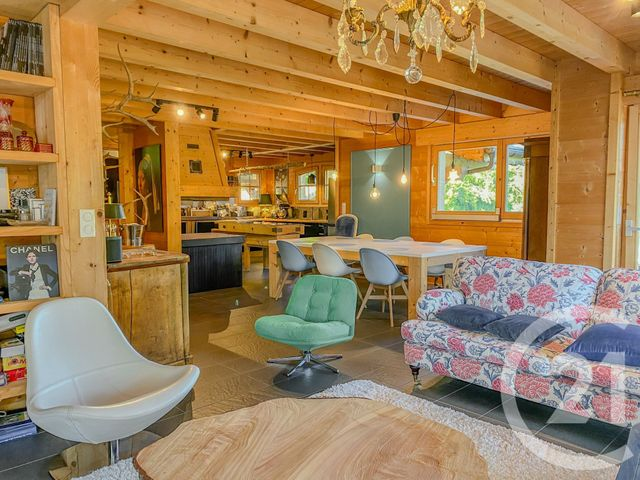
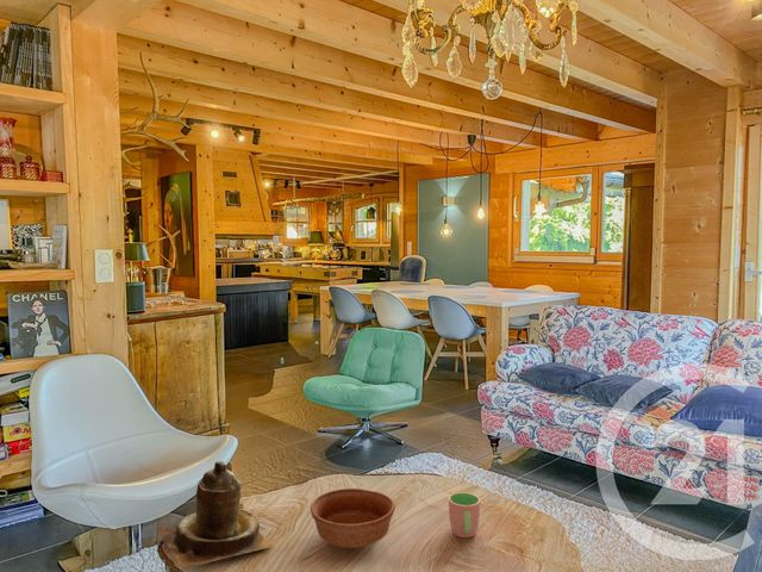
+ bowl (352, 521)
+ cup (464, 517)
+ teapot (212, 503)
